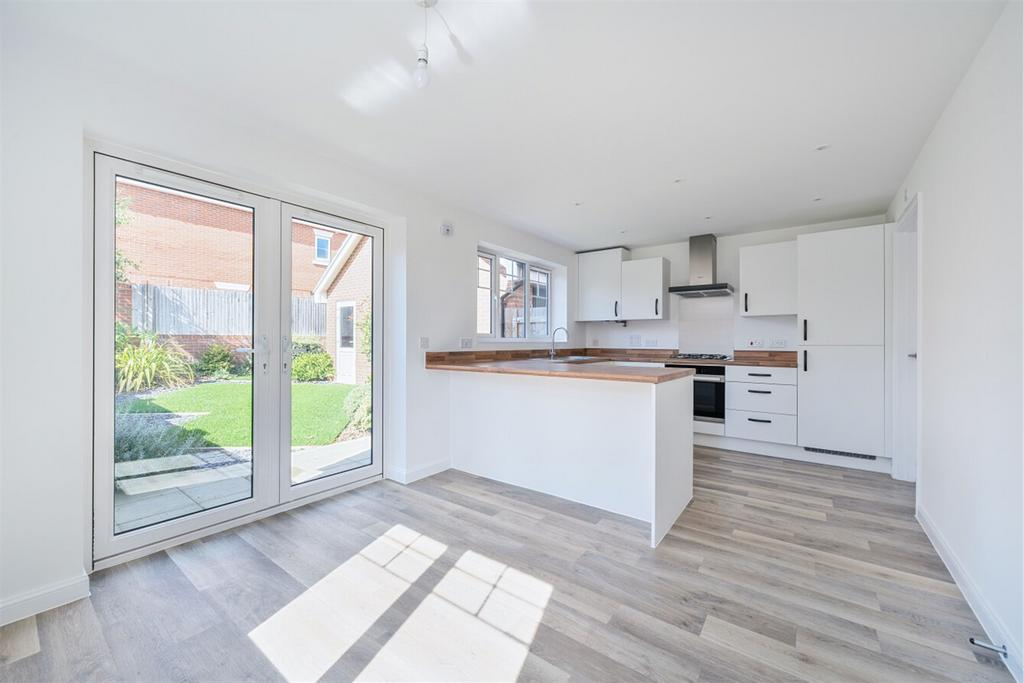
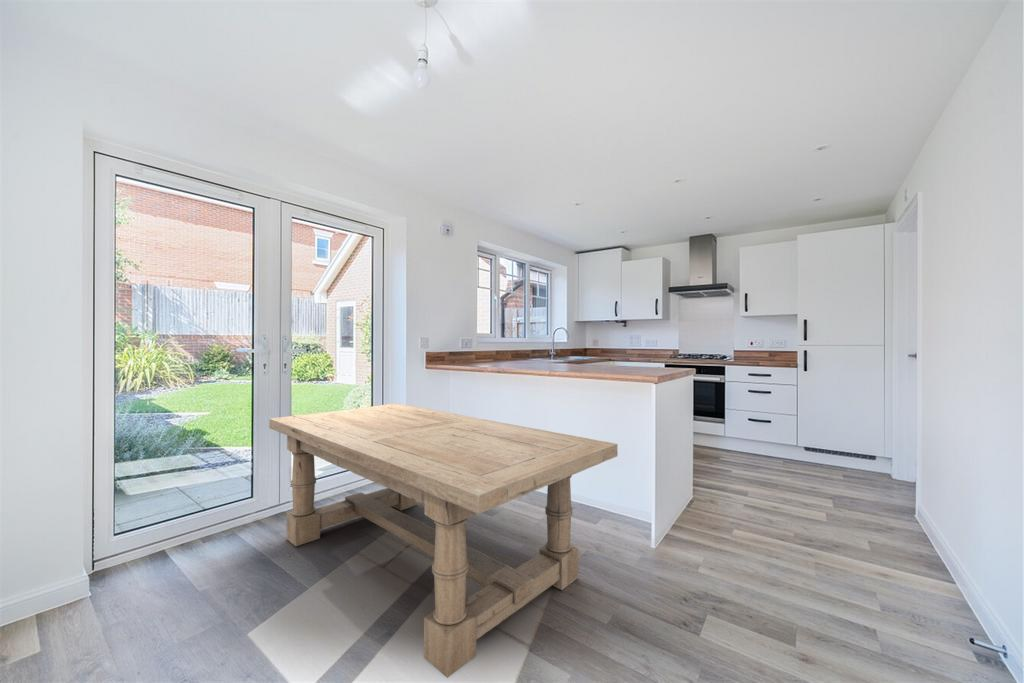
+ dining table (419, 492)
